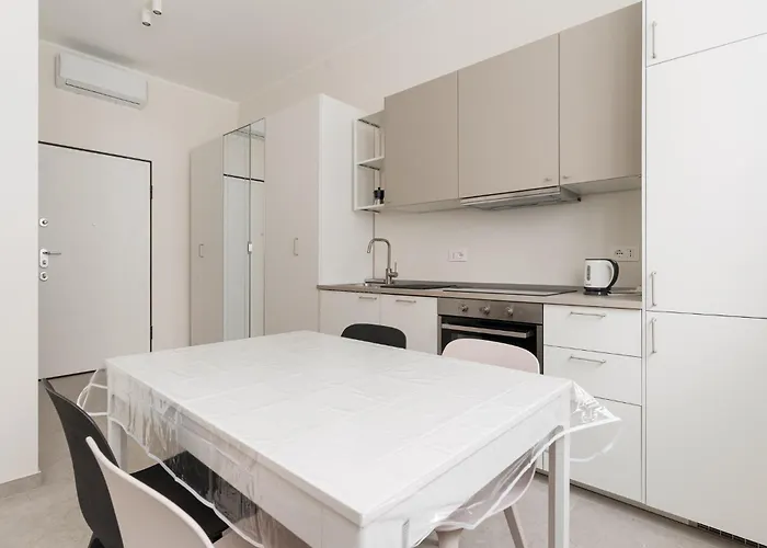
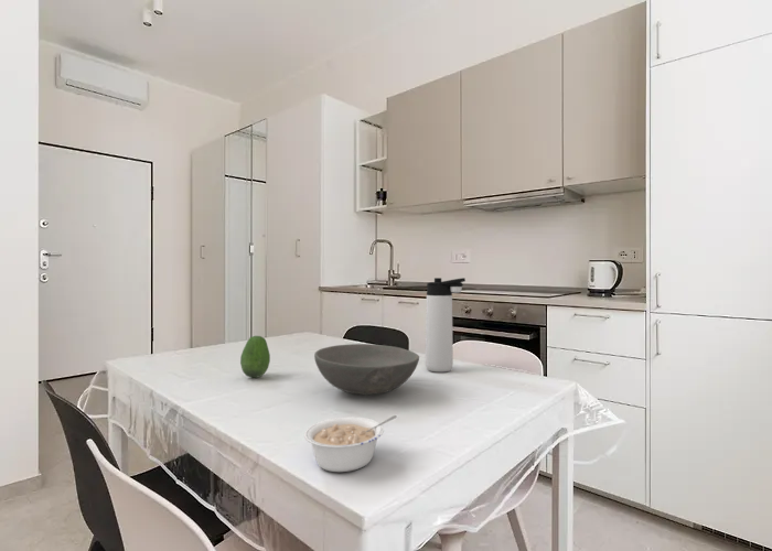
+ bowl (366, 371)
+ thermos bottle (444, 324)
+ legume (346, 441)
+ fruit (255, 356)
